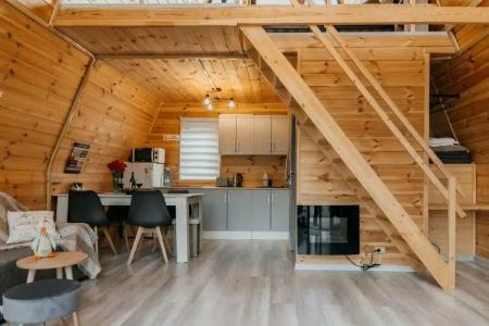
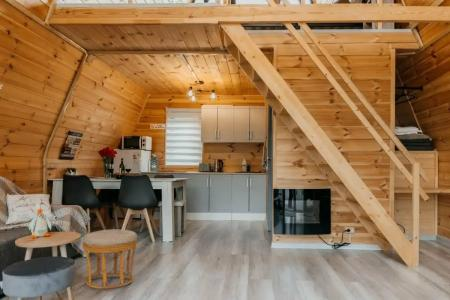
+ ottoman (109, 253)
